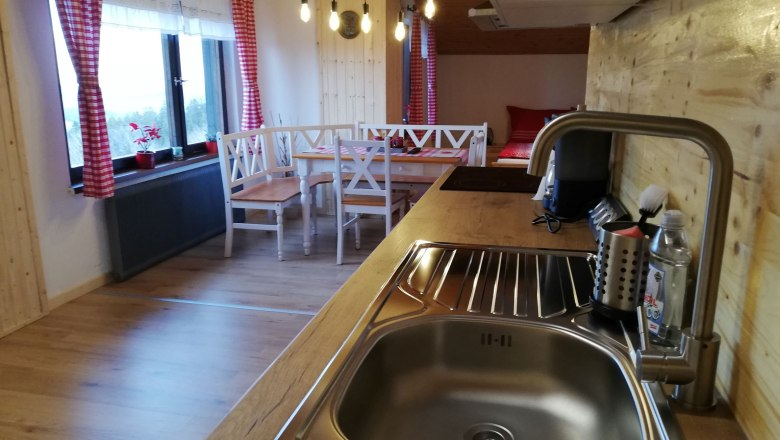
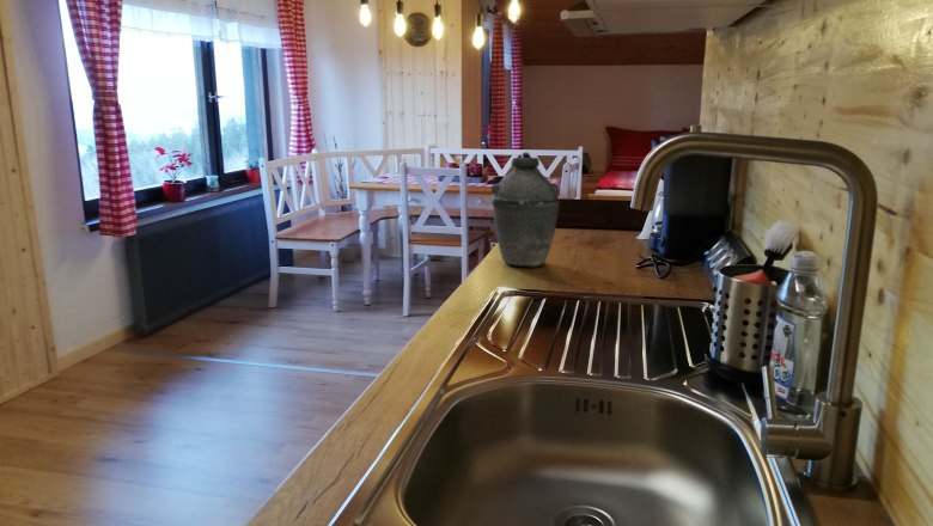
+ kettle (525, 208)
